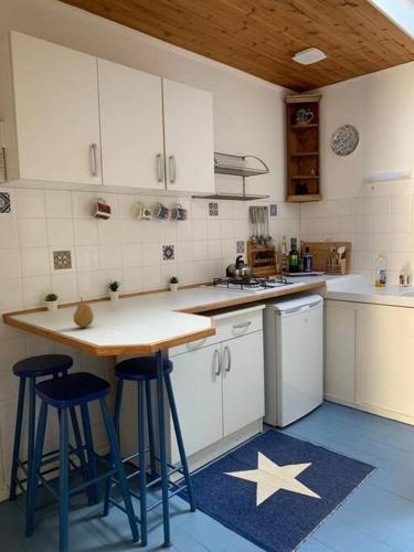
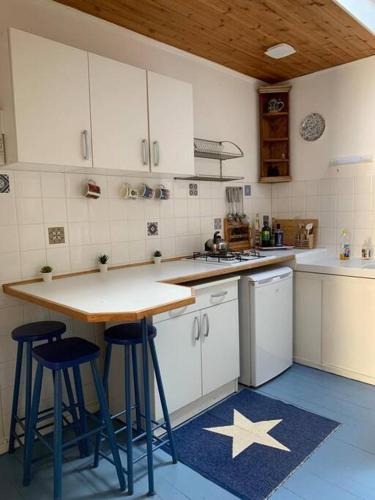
- fruit (83, 312)
